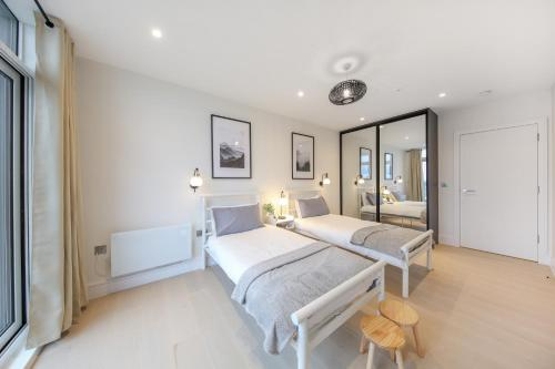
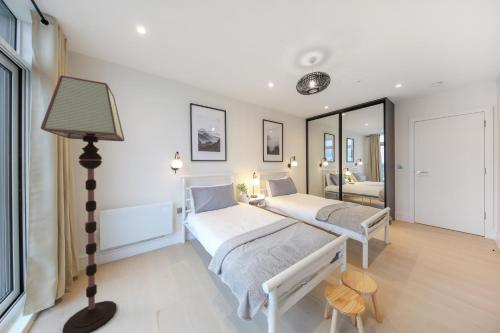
+ floor lamp (91, 201)
